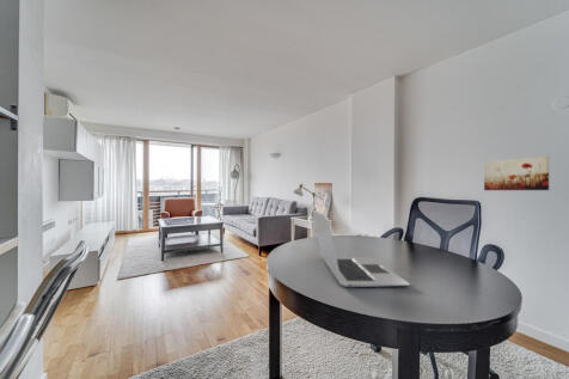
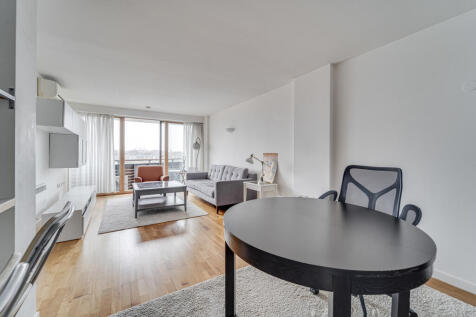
- wall art (513, 175)
- laptop (353, 257)
